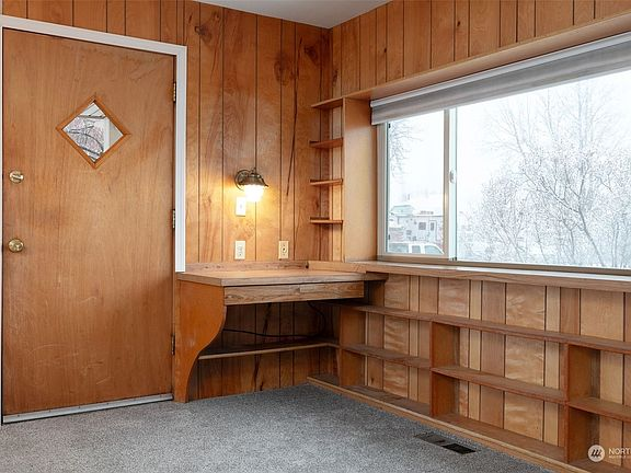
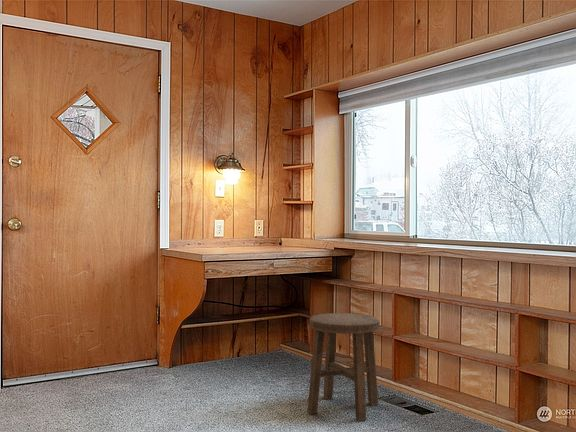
+ stool (342, 366)
